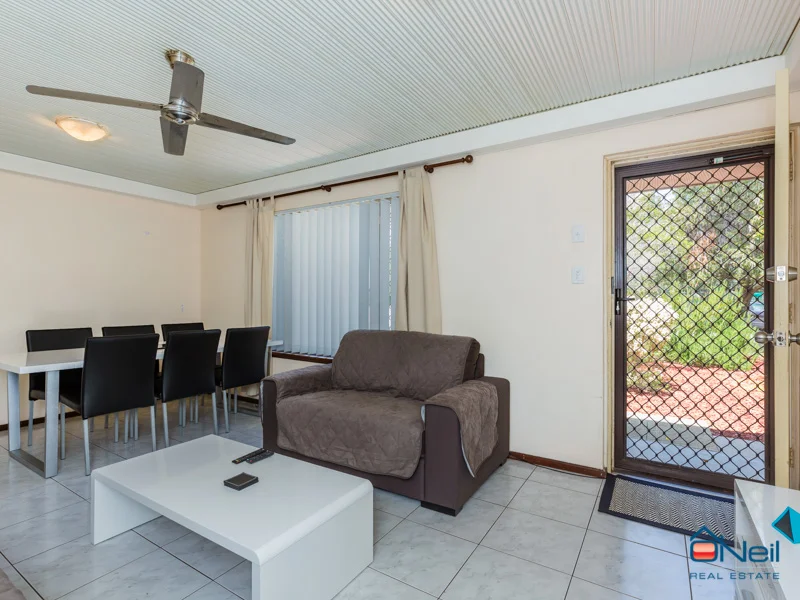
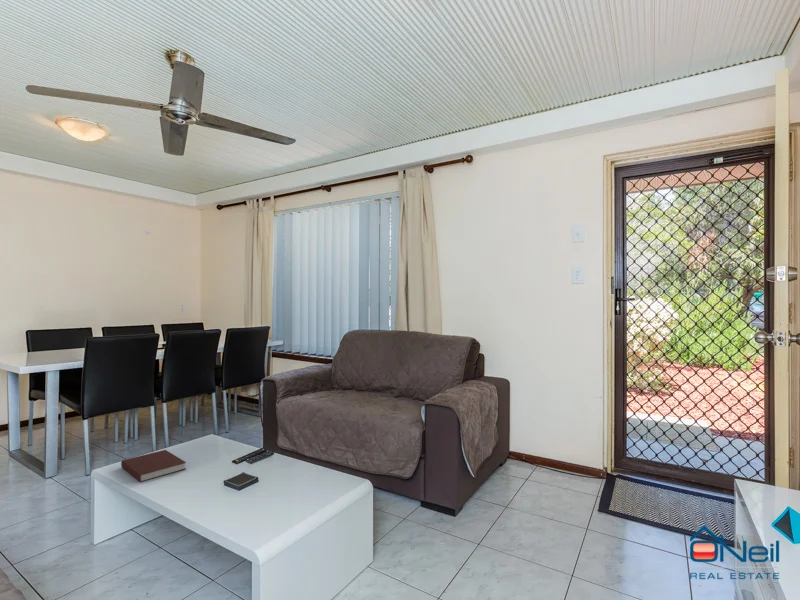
+ notebook (153, 464)
